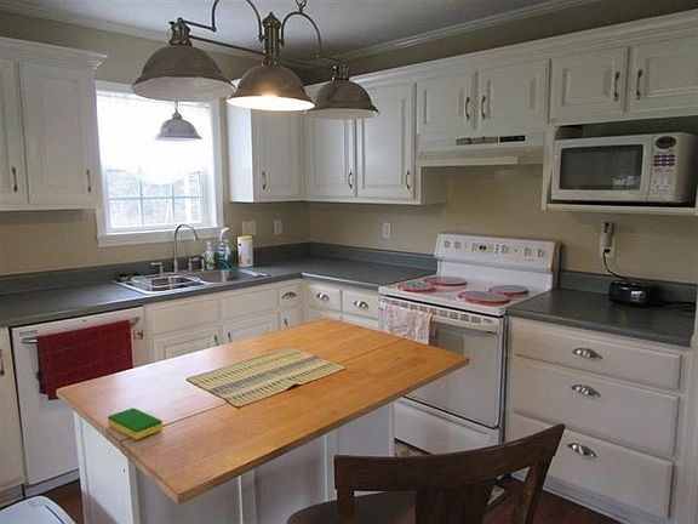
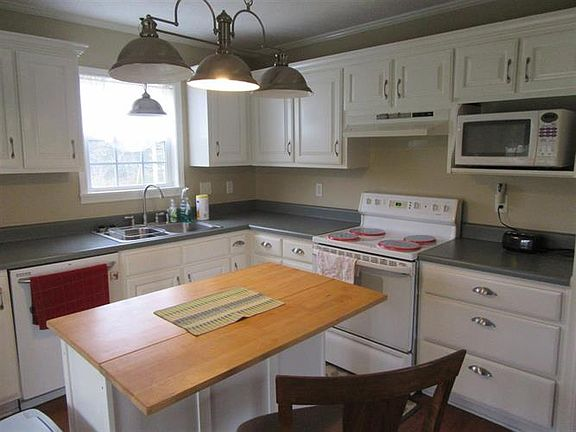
- dish sponge (135, 422)
